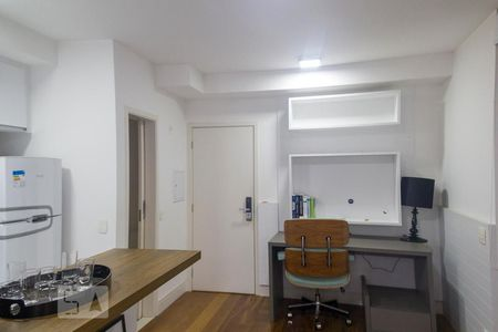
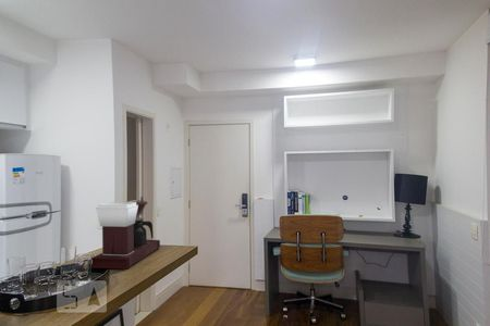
+ coffee maker (128, 229)
